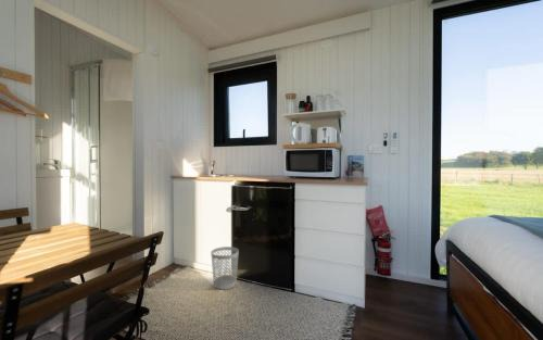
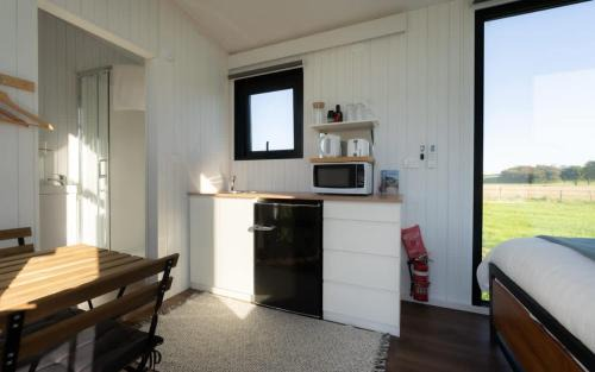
- wastebasket (224, 267)
